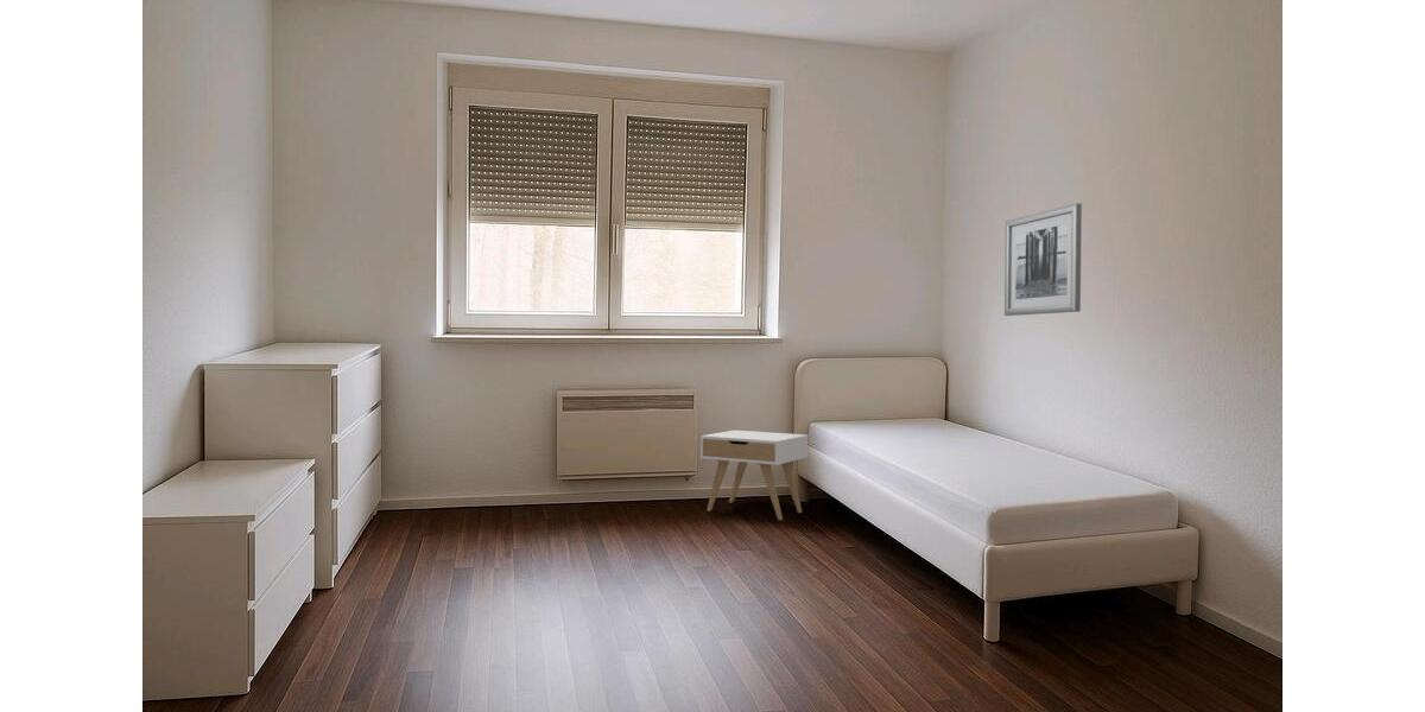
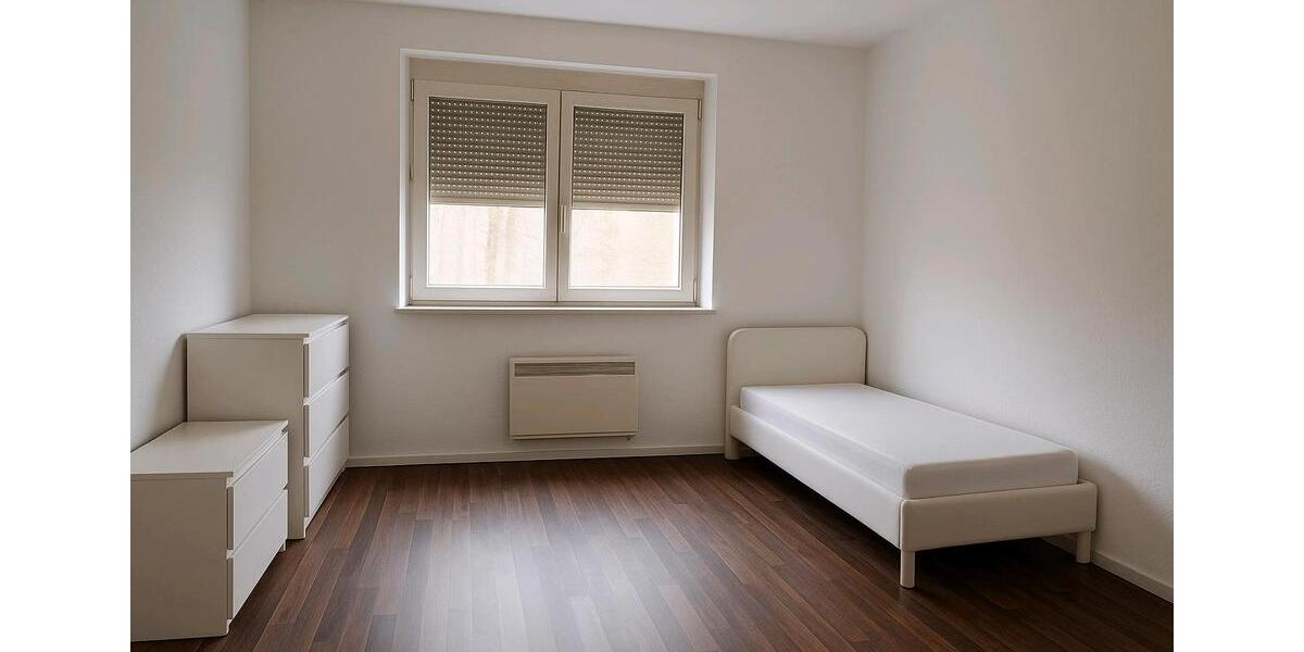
- nightstand (761, 470)
- wall art (1039, 263)
